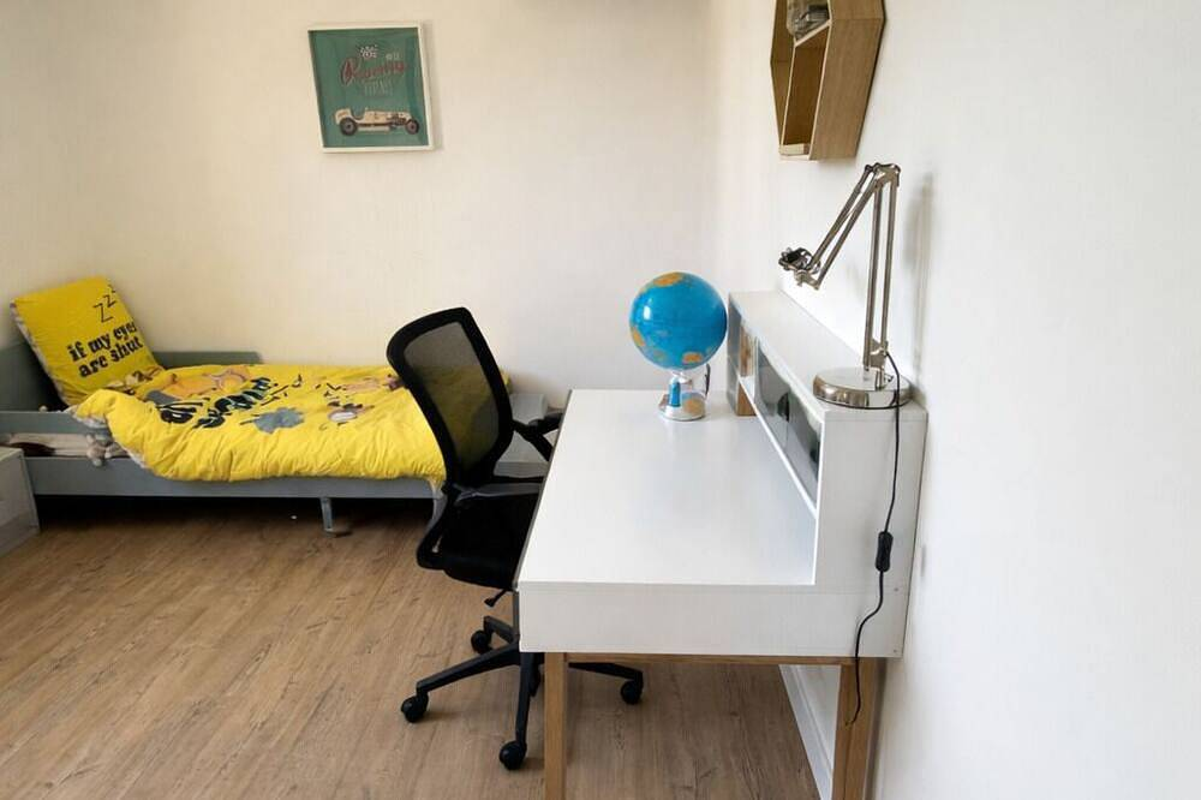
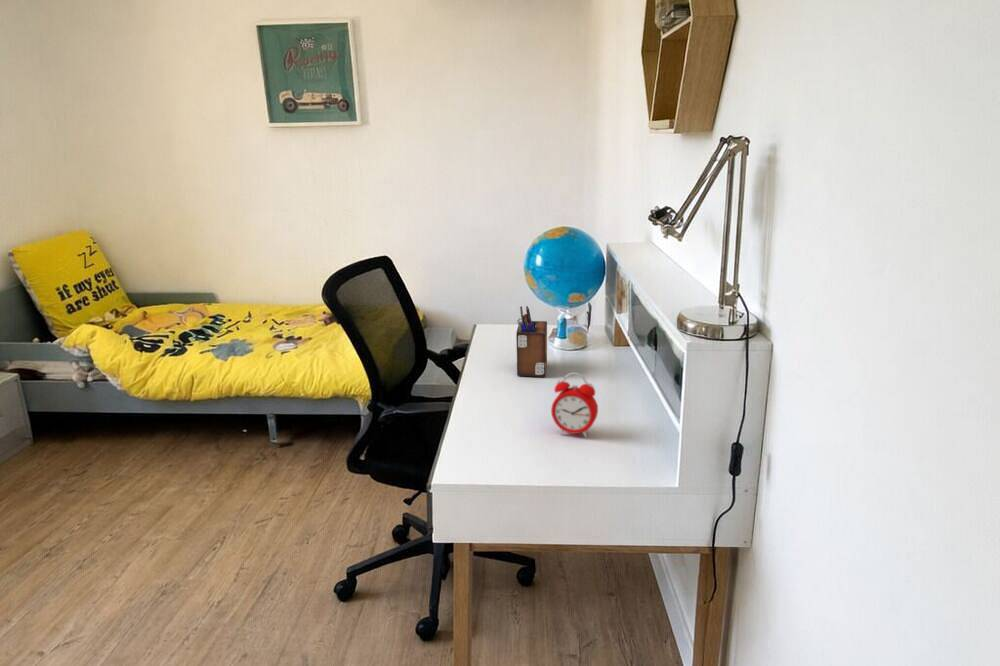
+ alarm clock (574, 403)
+ desk organizer (532, 340)
